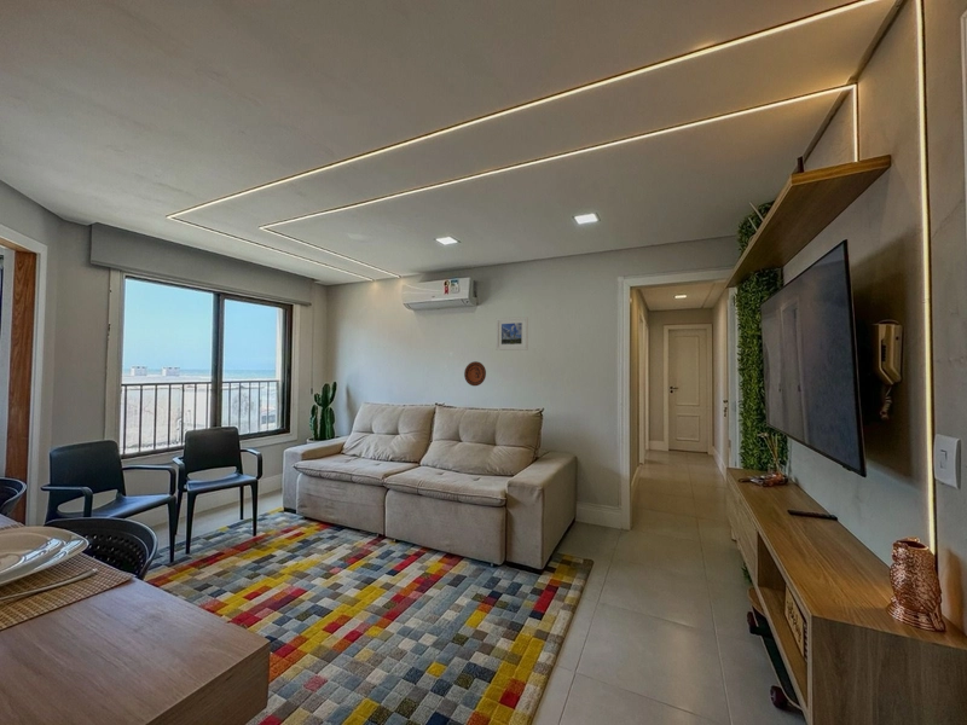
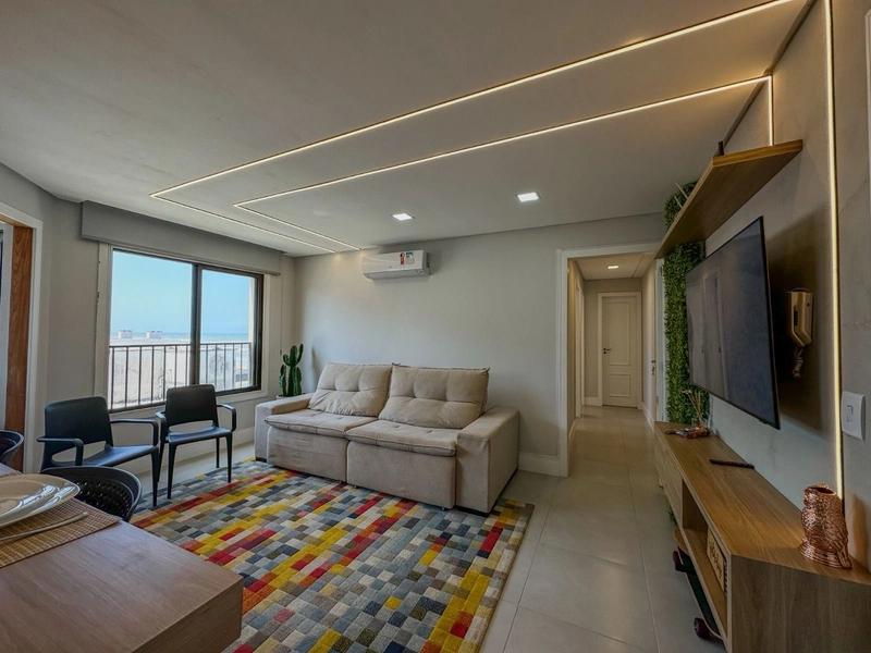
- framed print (511, 334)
- decorative plate (475, 373)
